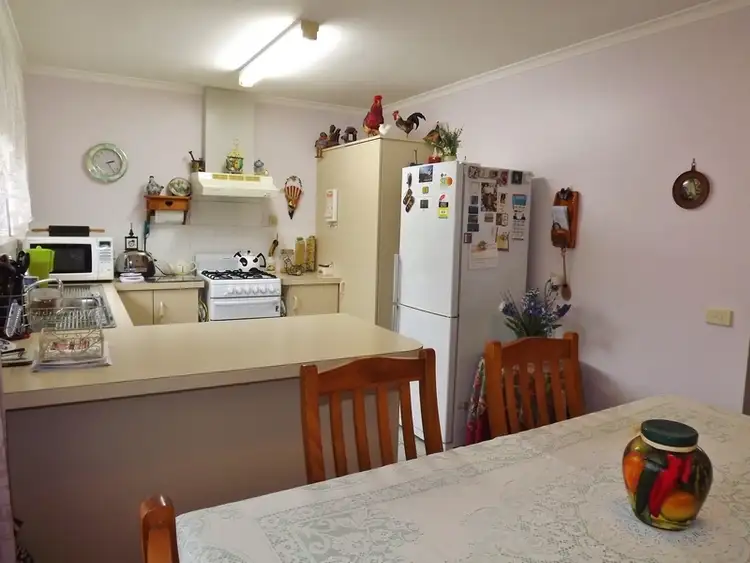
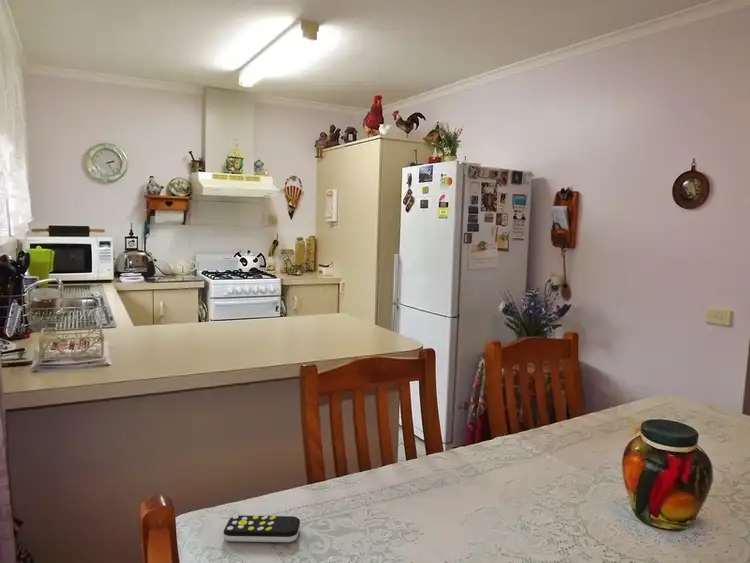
+ remote control (262, 528)
